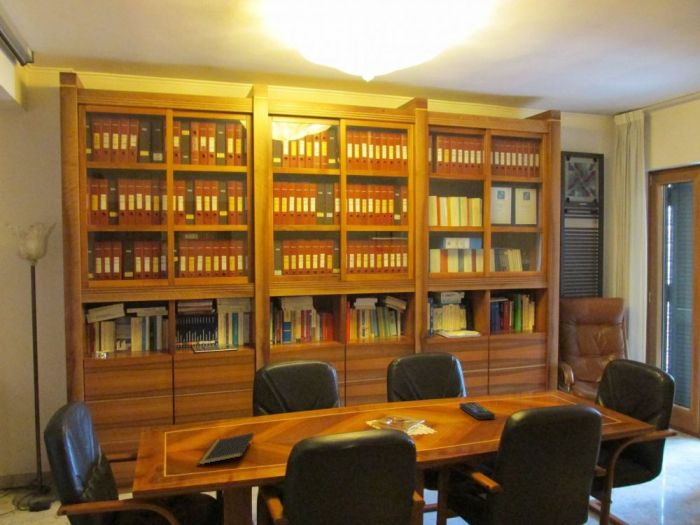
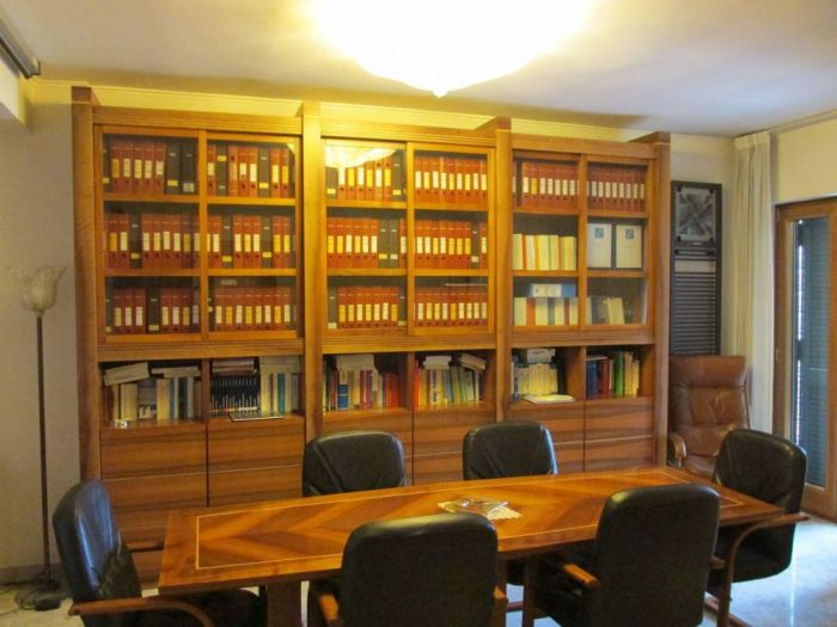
- remote control (476, 410)
- notepad (227, 447)
